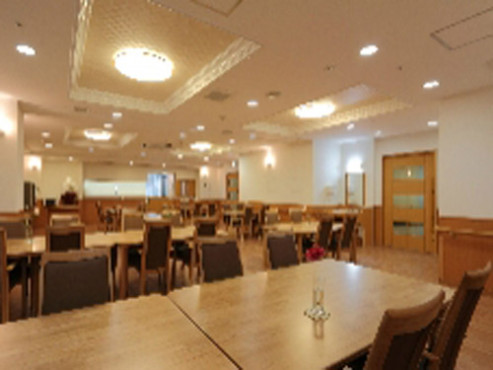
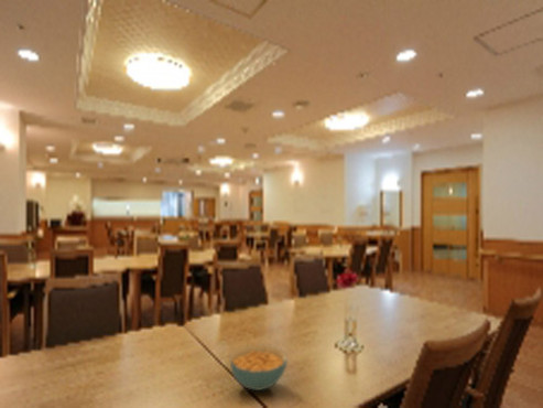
+ cereal bowl (258, 371)
